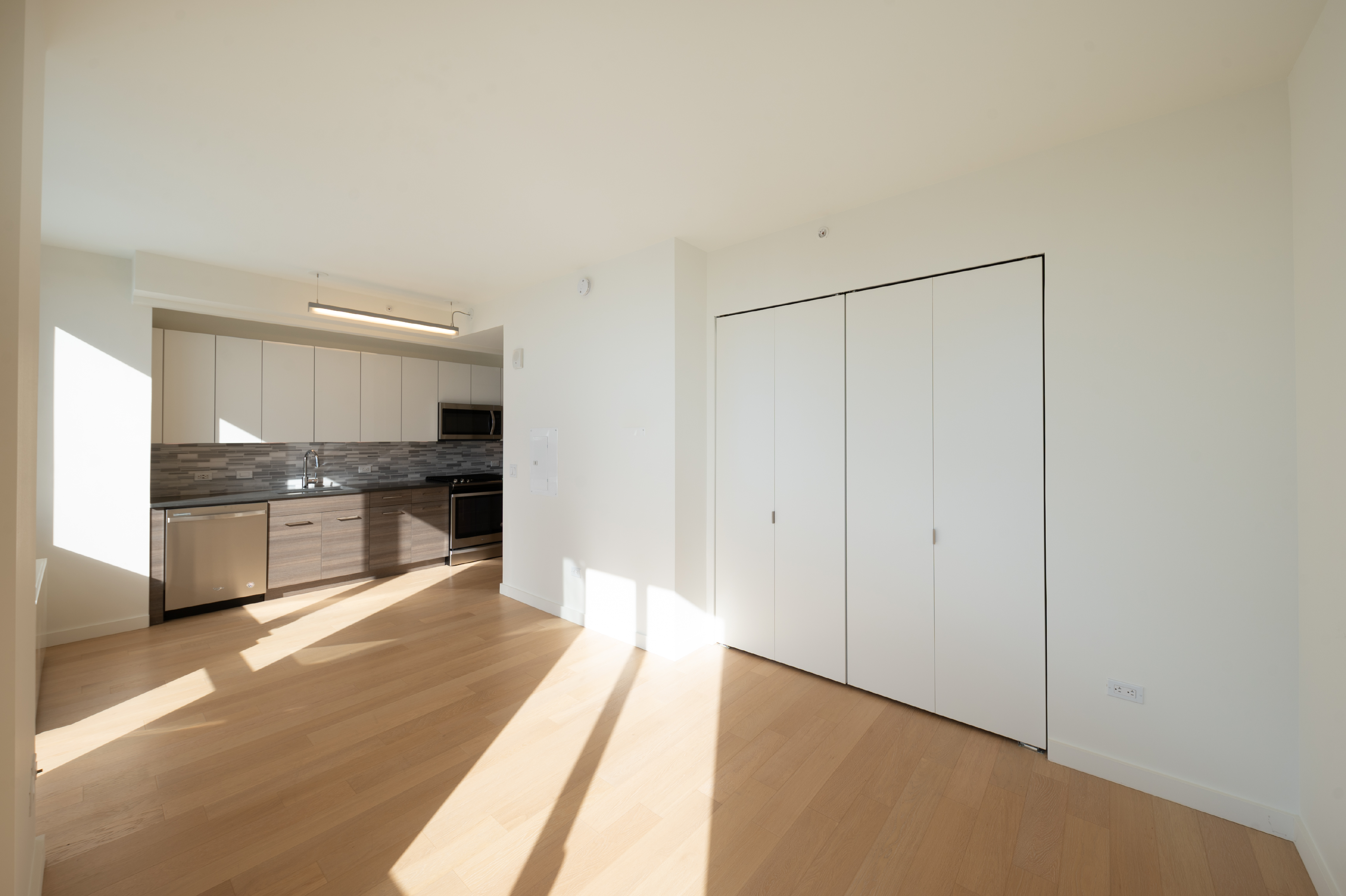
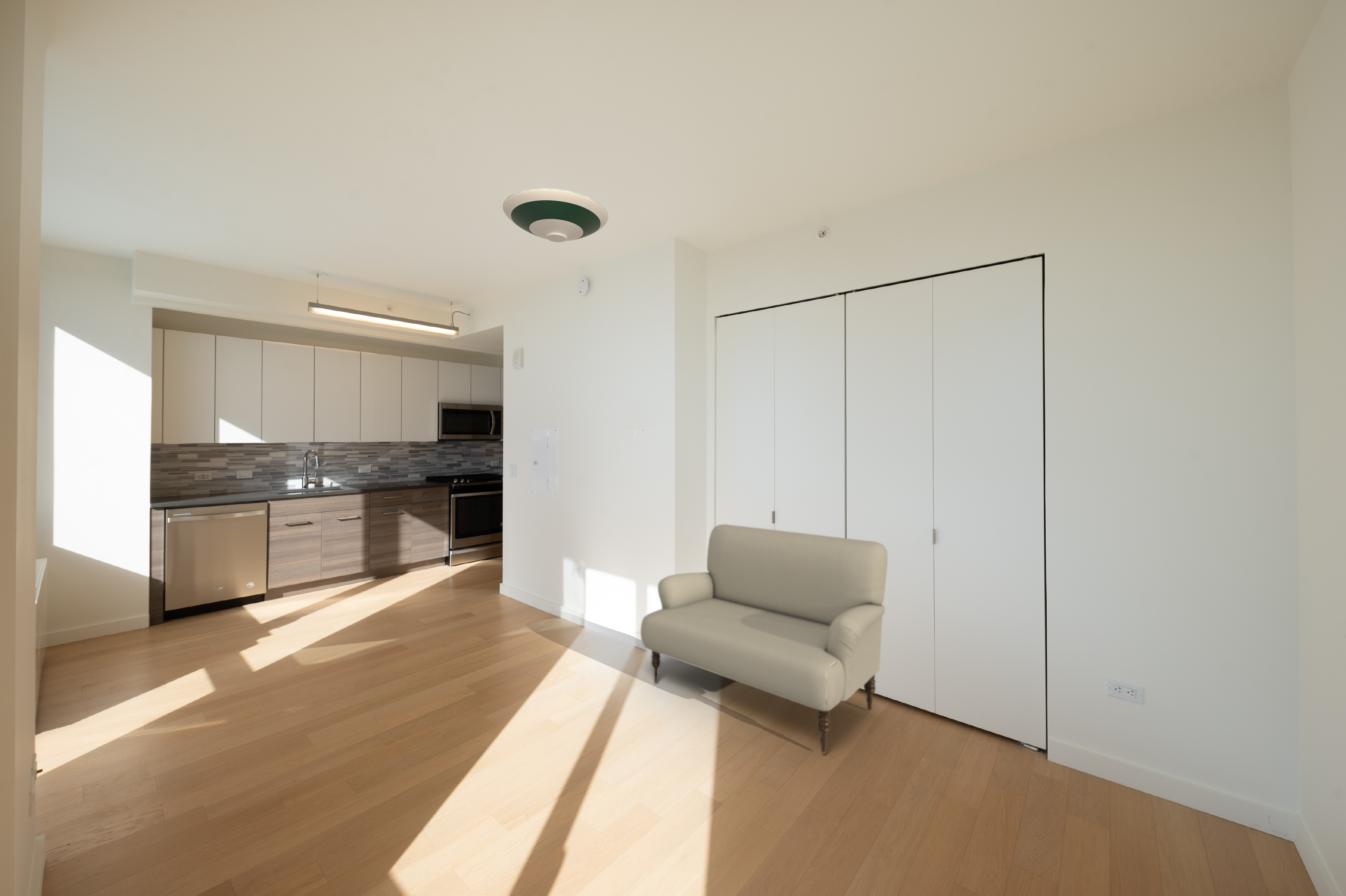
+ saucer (556, 226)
+ sofa (760, 616)
